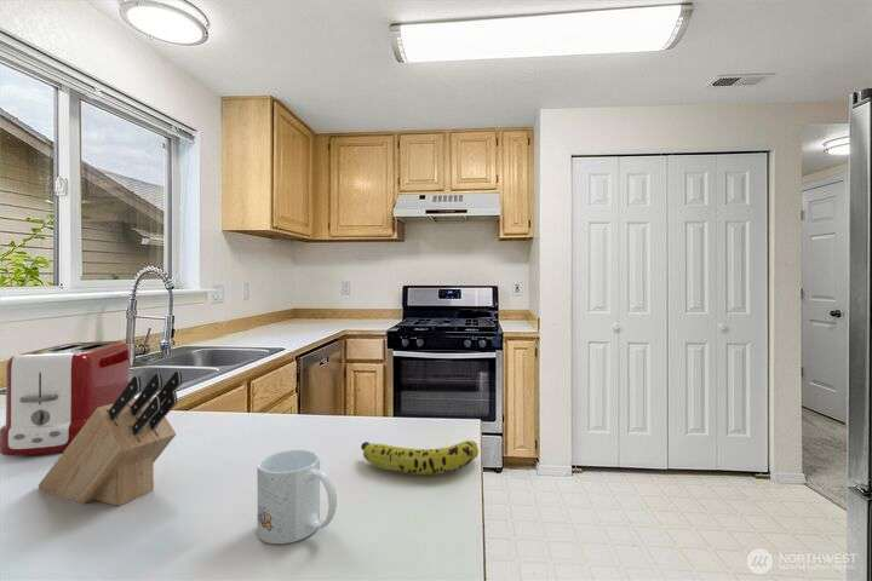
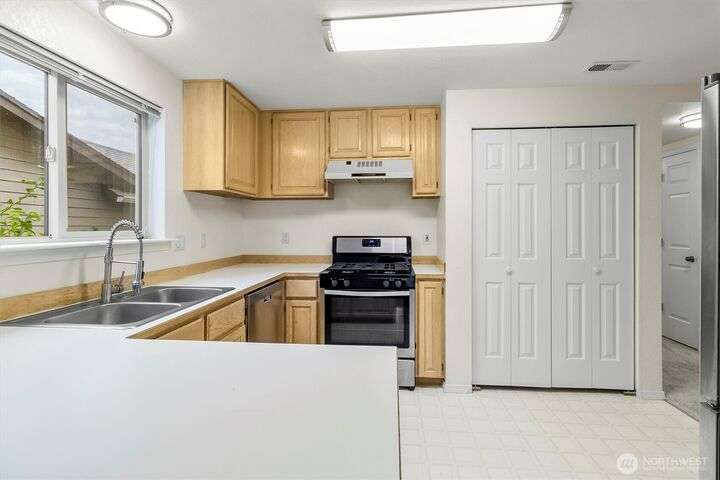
- mug (299, 495)
- toaster (75, 389)
- fruit (419, 449)
- knife block (114, 430)
